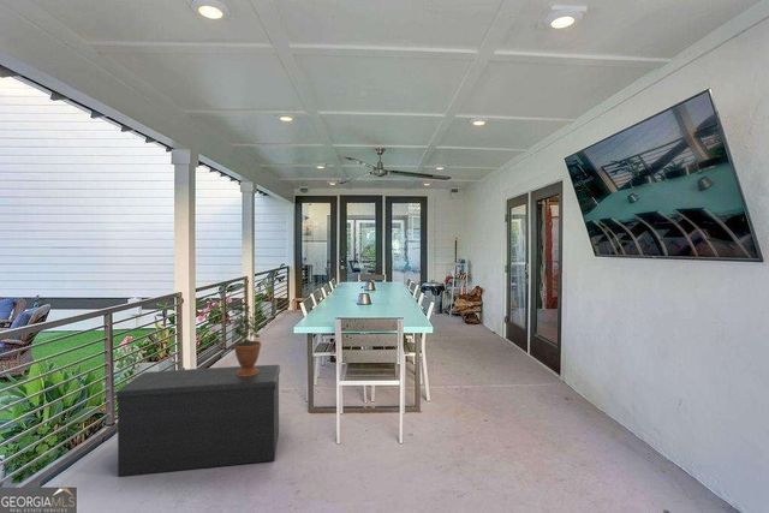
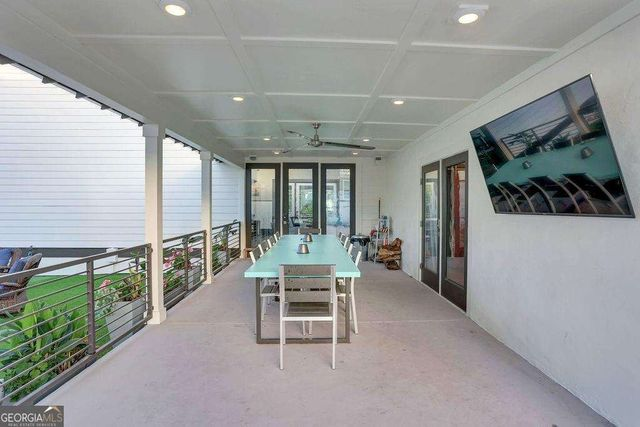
- bench (207, 413)
- potted plant (245, 336)
